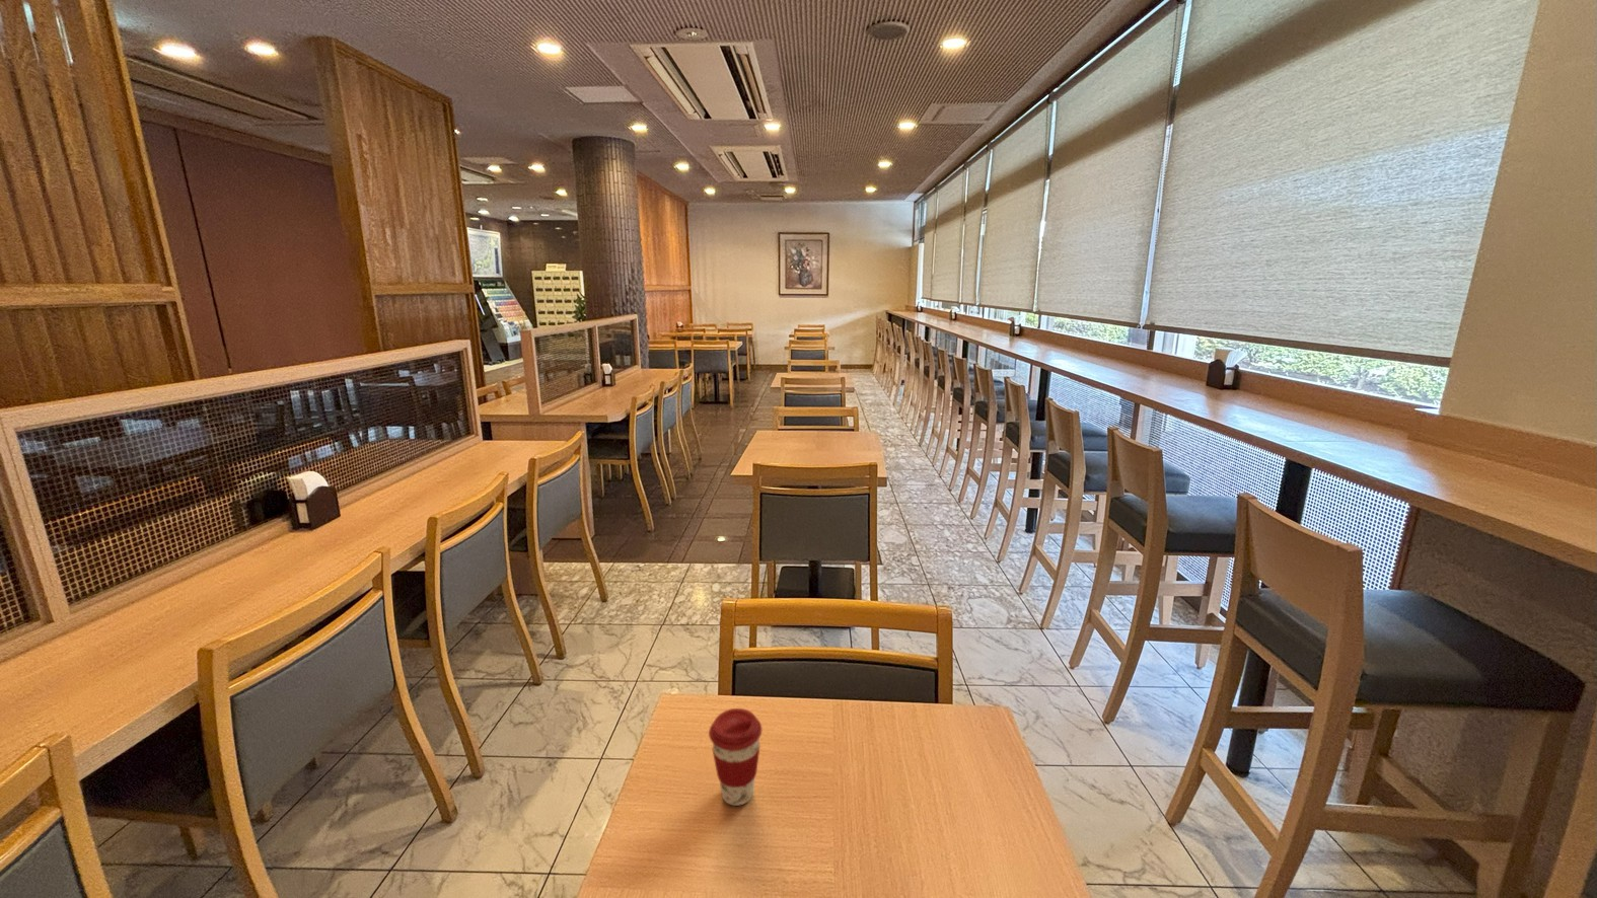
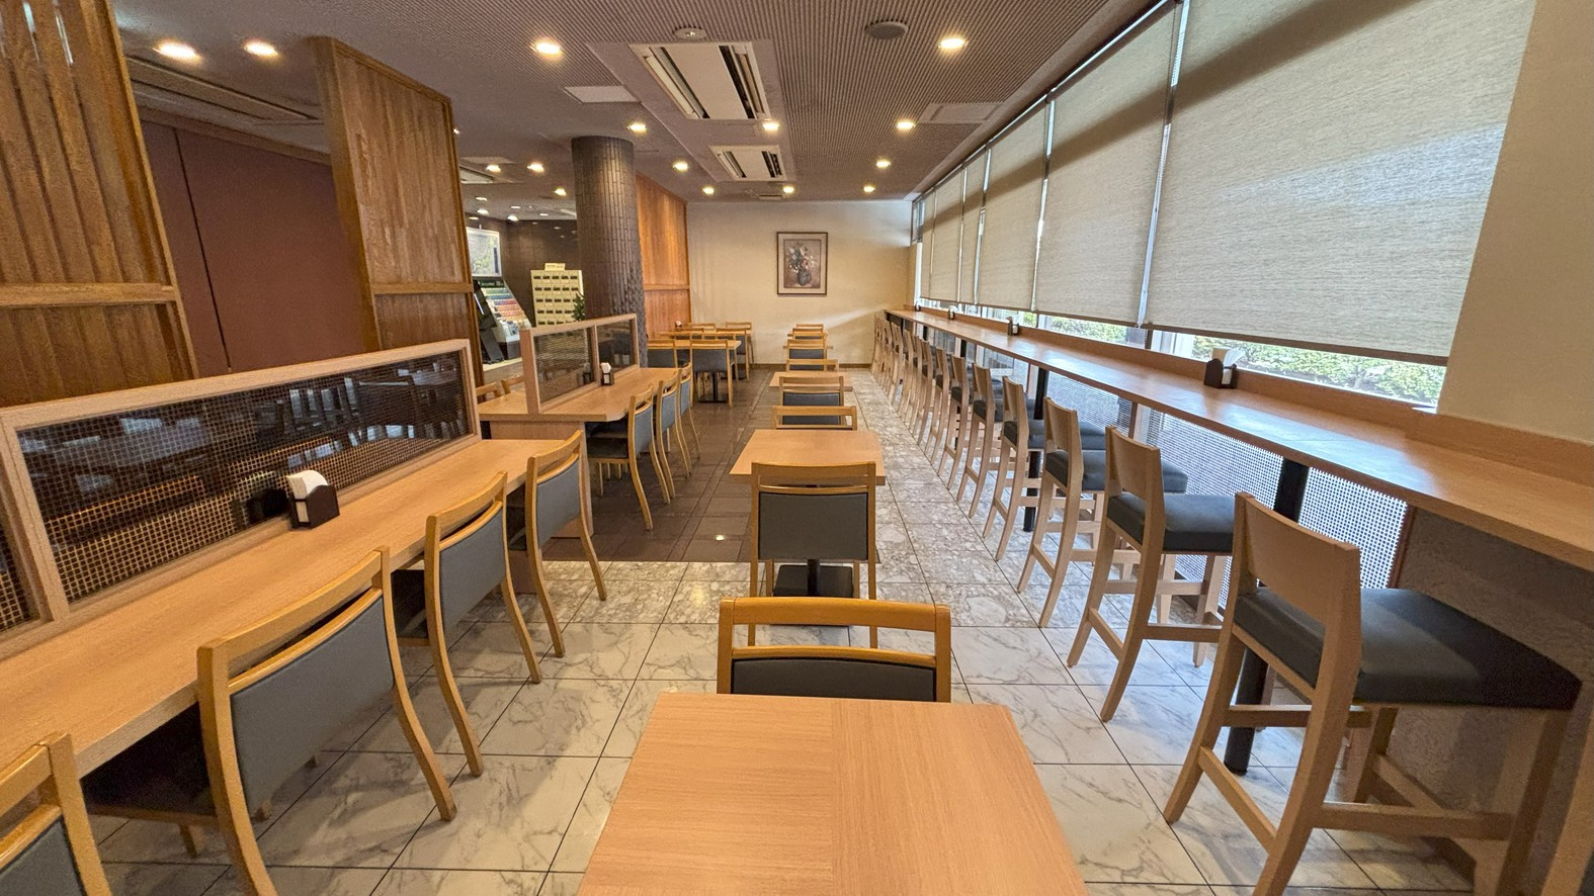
- coffee cup (736, 758)
